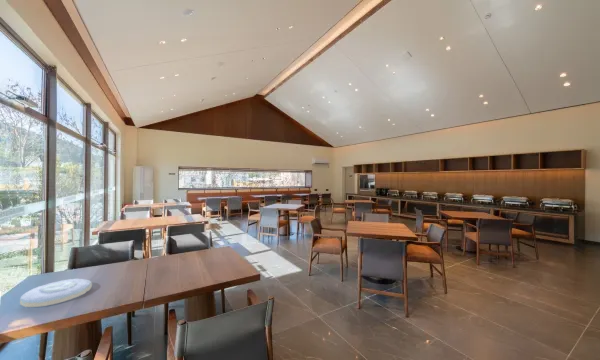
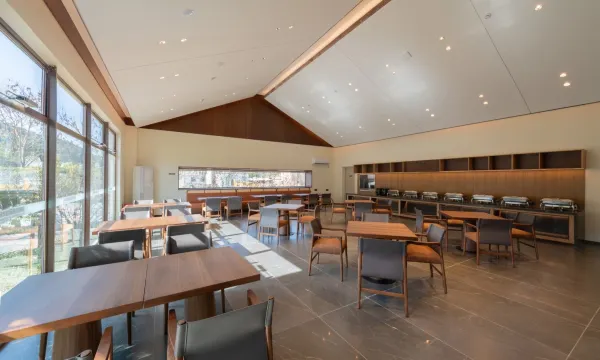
- plate (58, 289)
